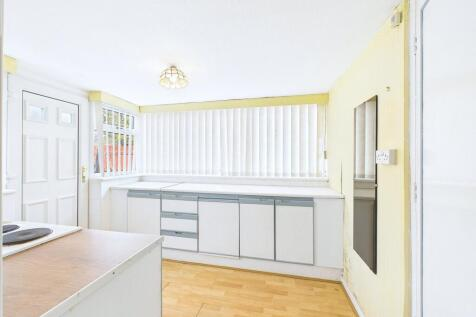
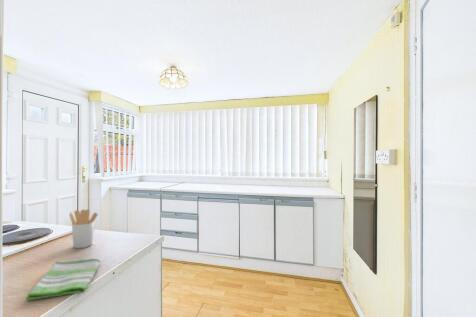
+ utensil holder (82, 227)
+ dish towel (68, 275)
